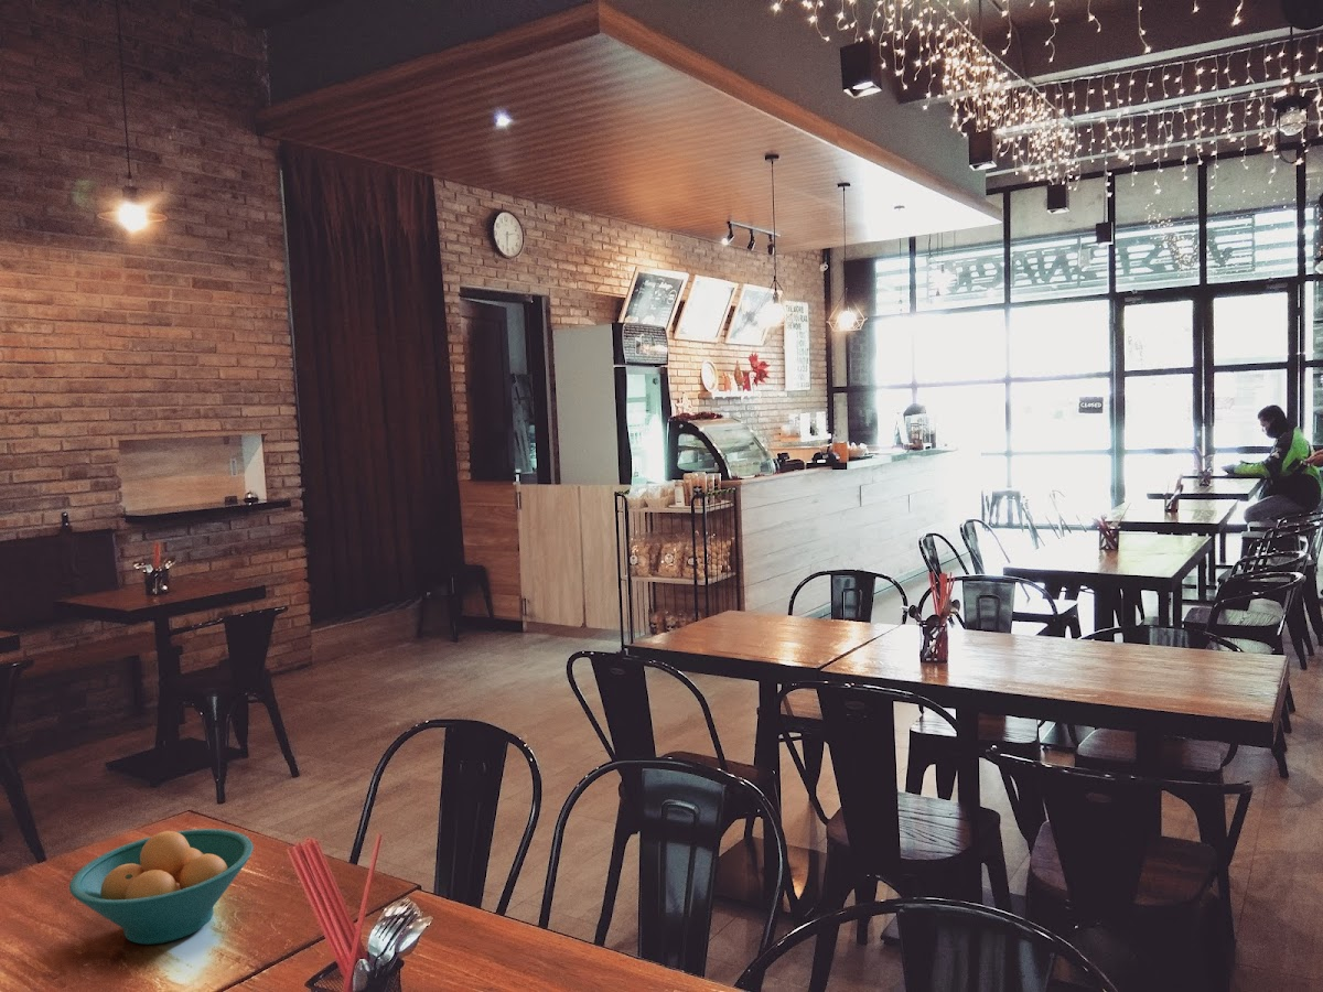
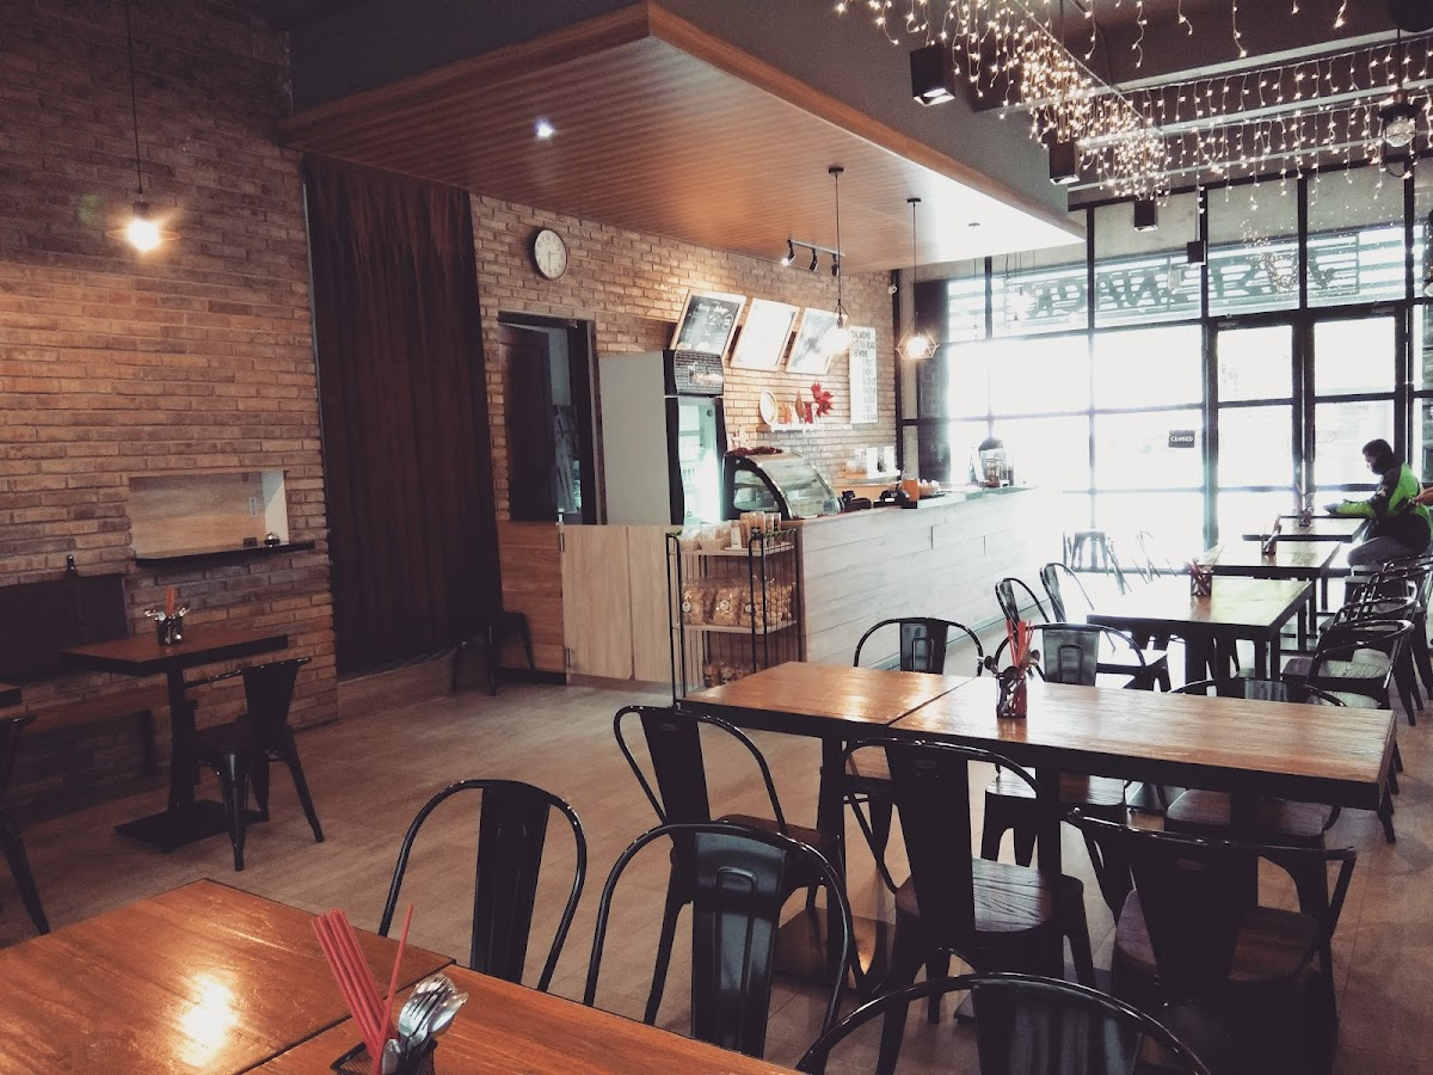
- fruit bowl (165, 880)
